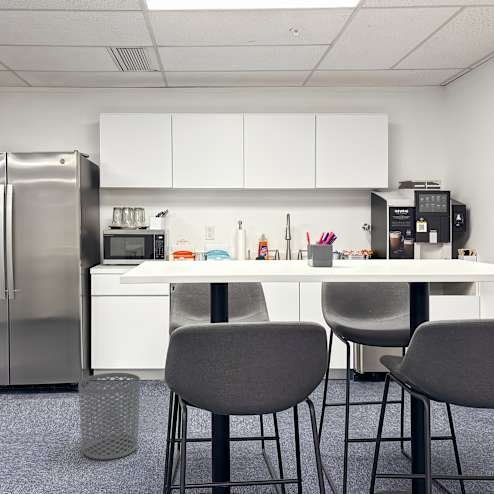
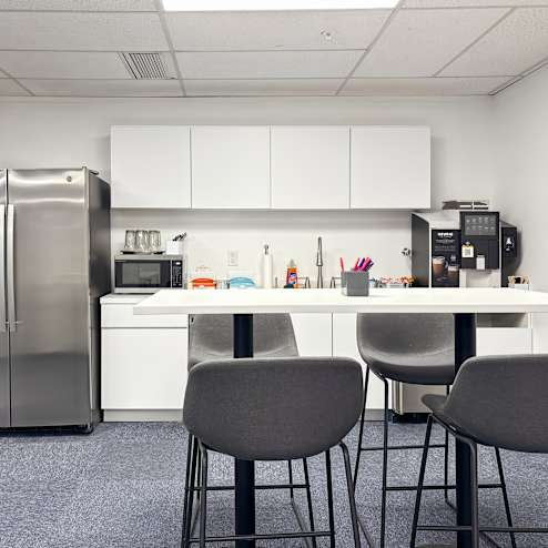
- waste bin (110, 414)
